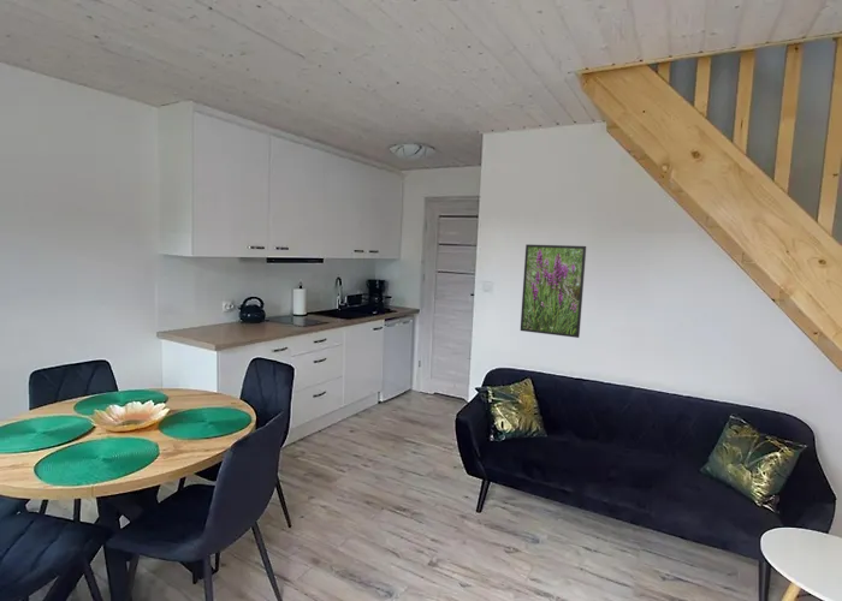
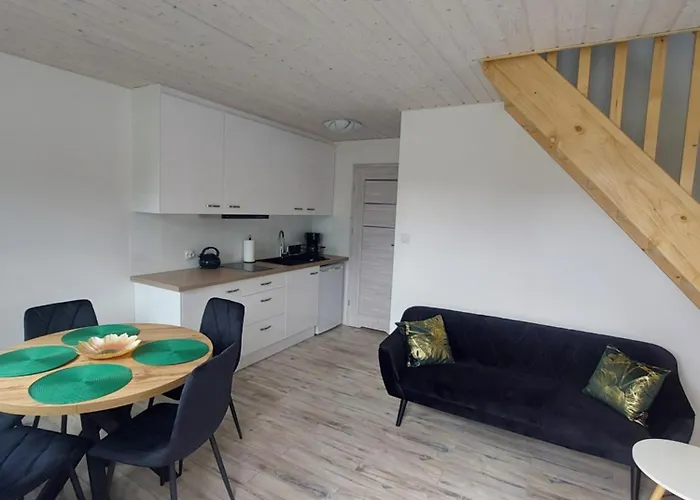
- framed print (551, 290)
